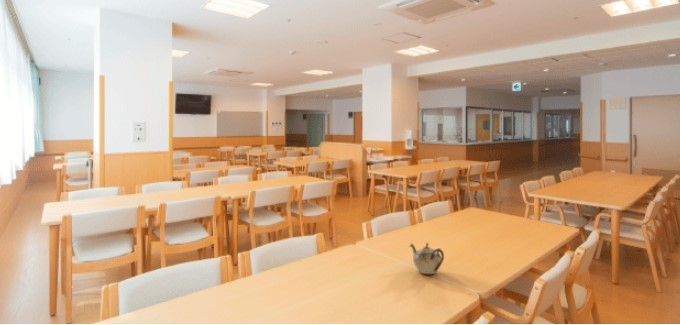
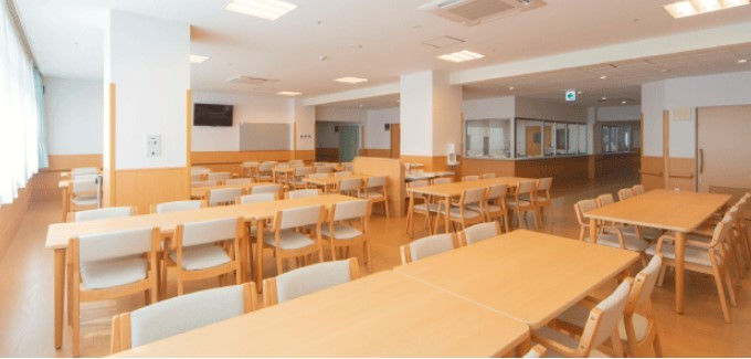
- teapot (425, 256)
